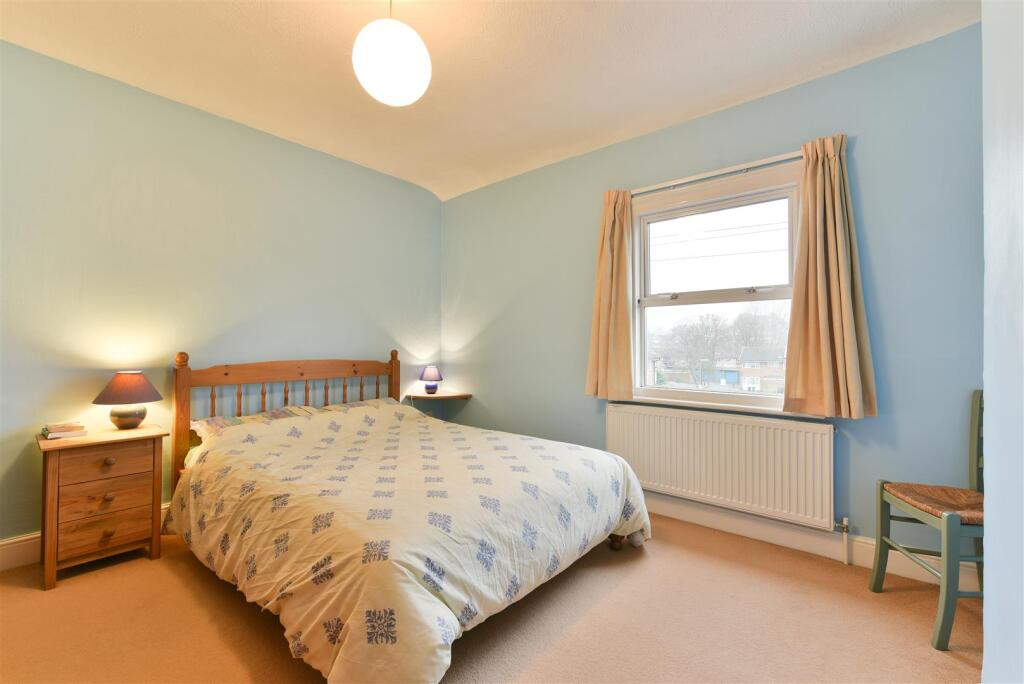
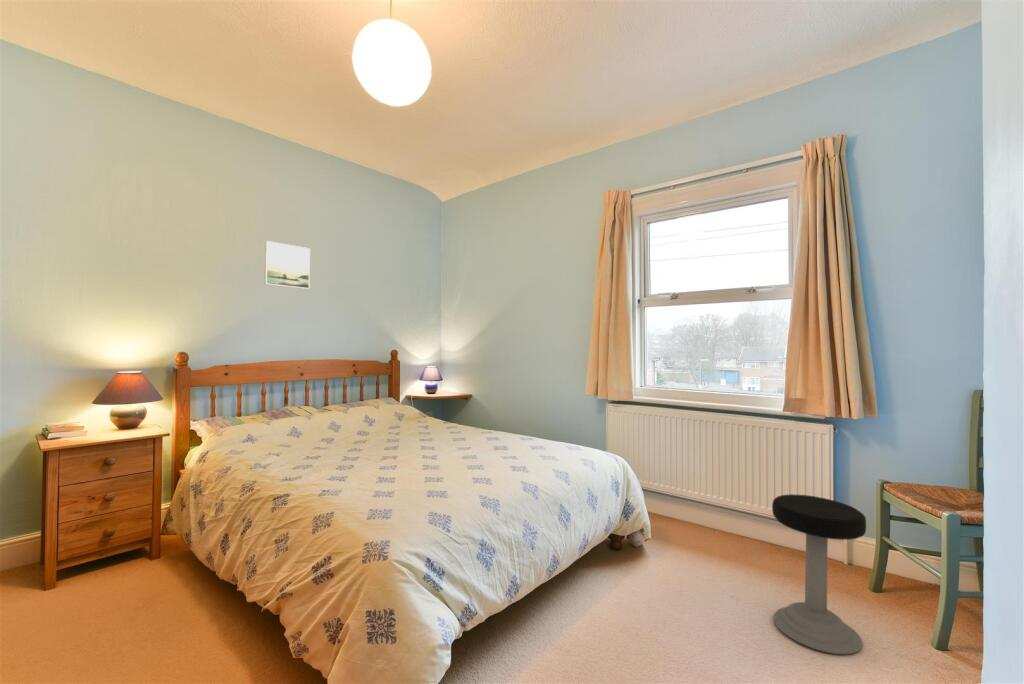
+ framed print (288, 265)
+ stool (816, 568)
